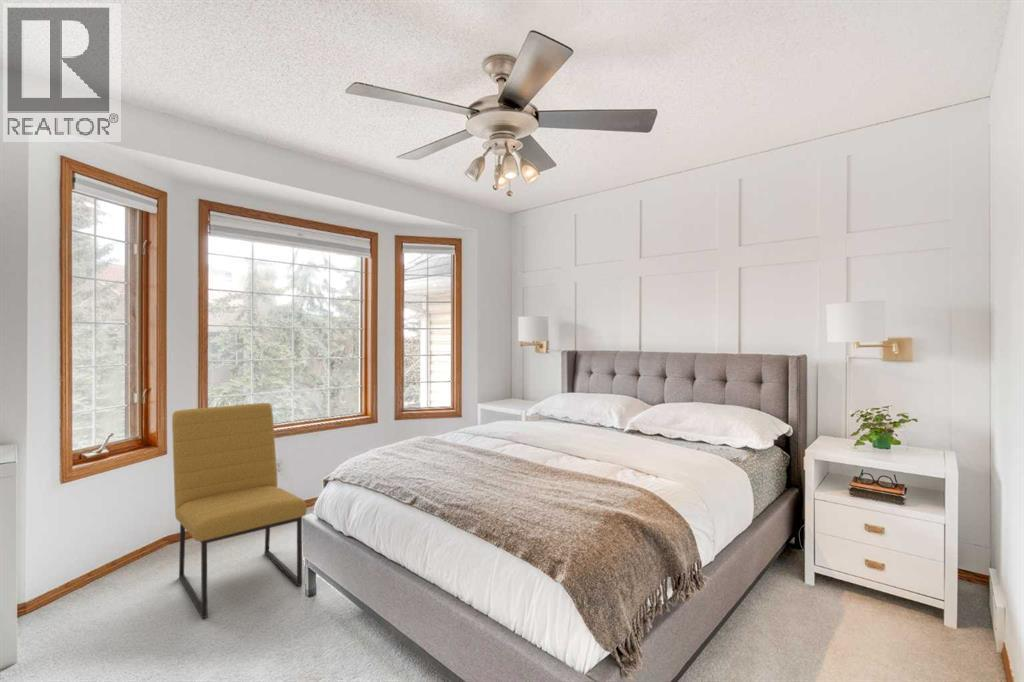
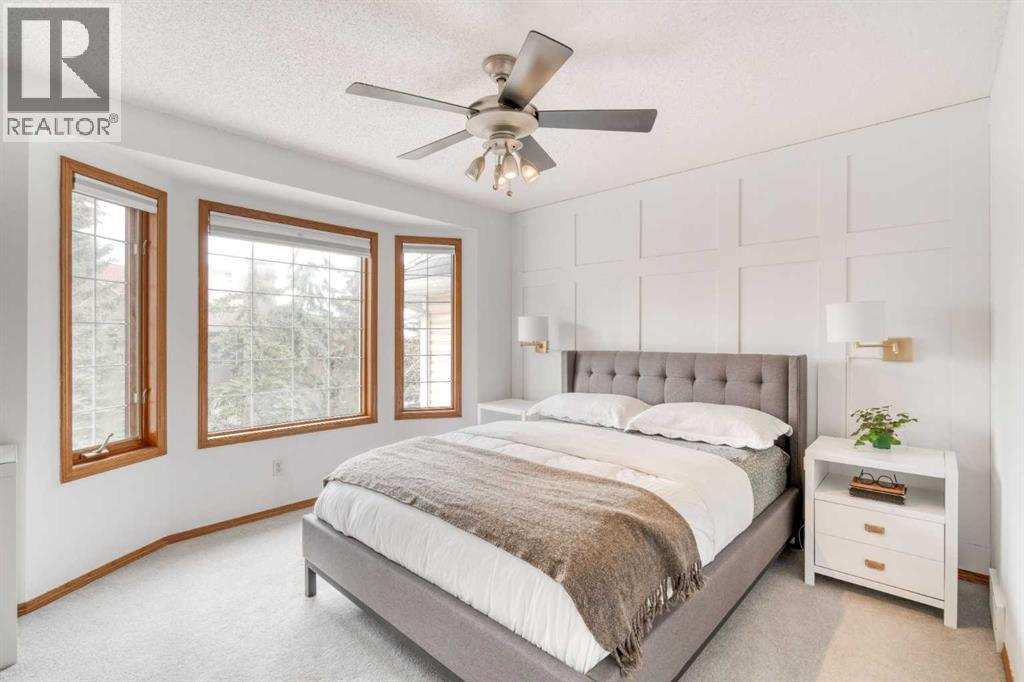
- chair (238, 495)
